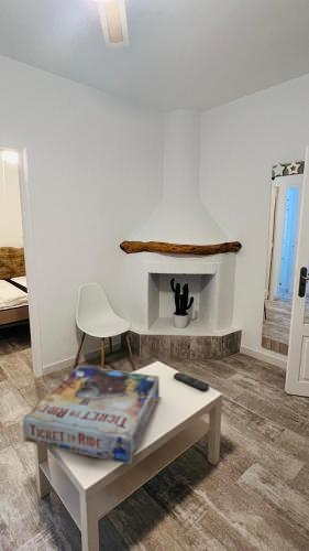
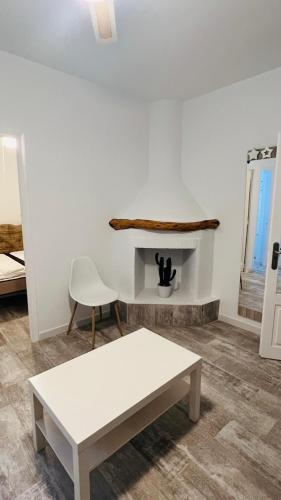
- board game (99, 404)
- remote control (190, 380)
